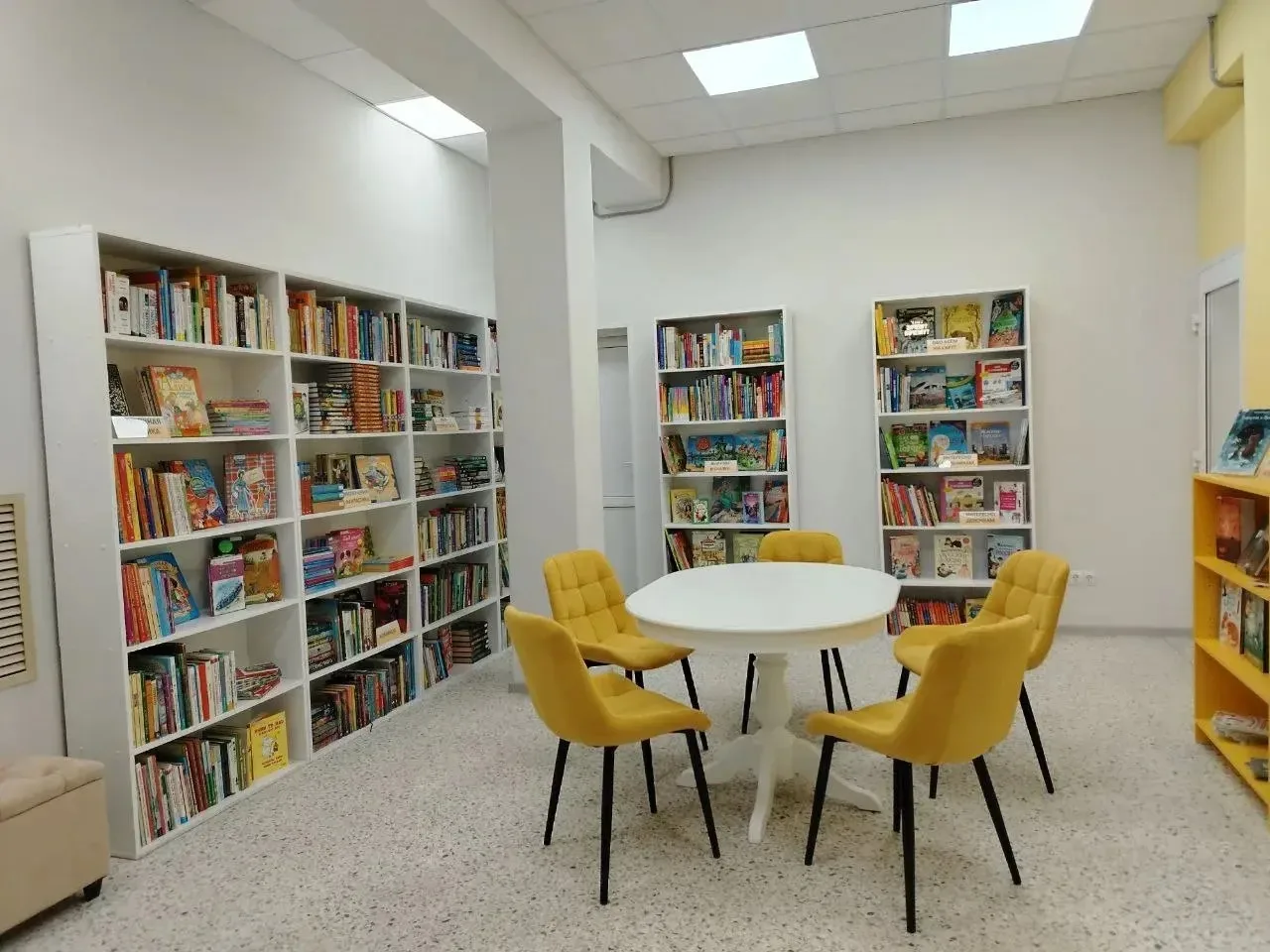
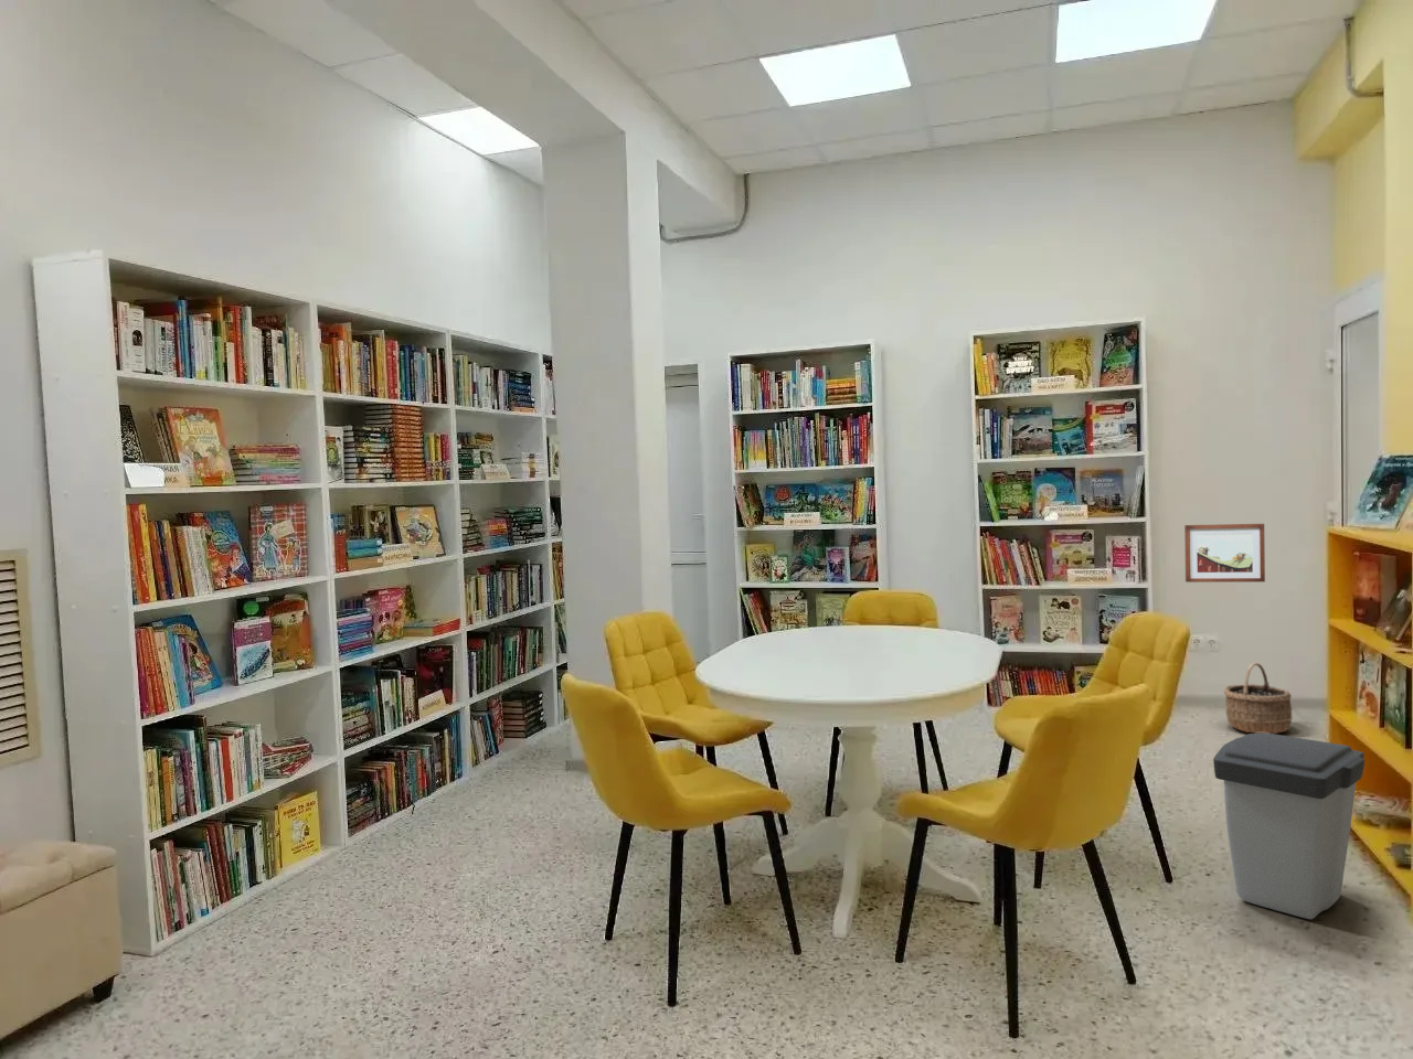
+ trash can (1292, 821)
+ wicker basket (1257, 696)
+ wall art (1224, 553)
